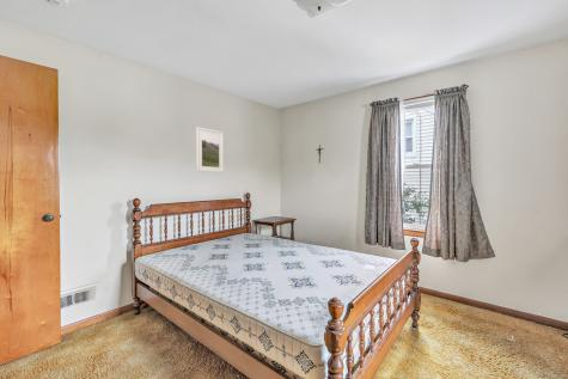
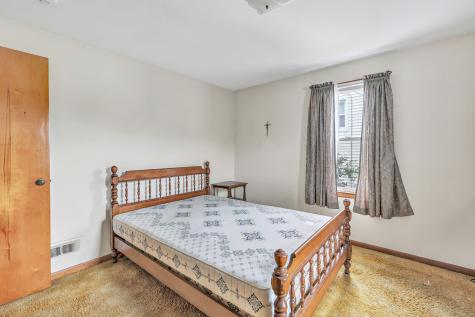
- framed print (210, 151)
